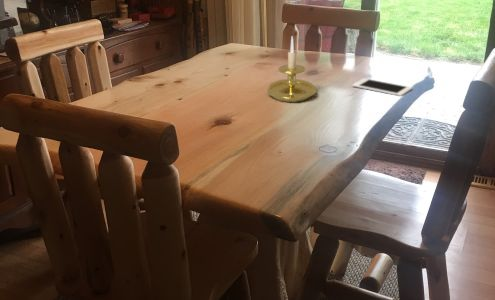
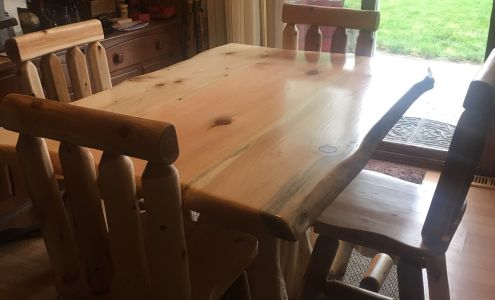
- cell phone (381, 86)
- candle holder (291, 64)
